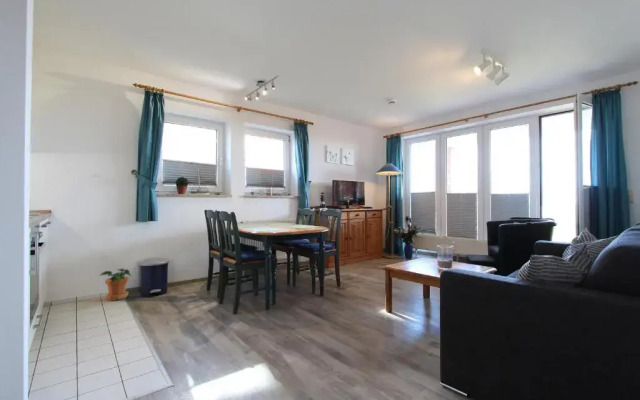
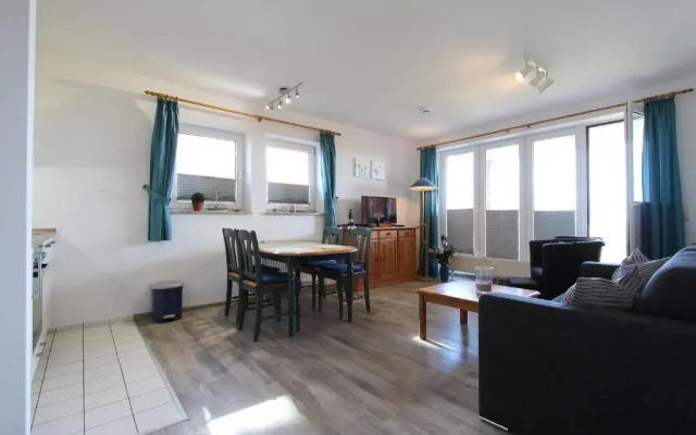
- potted plant (115, 284)
